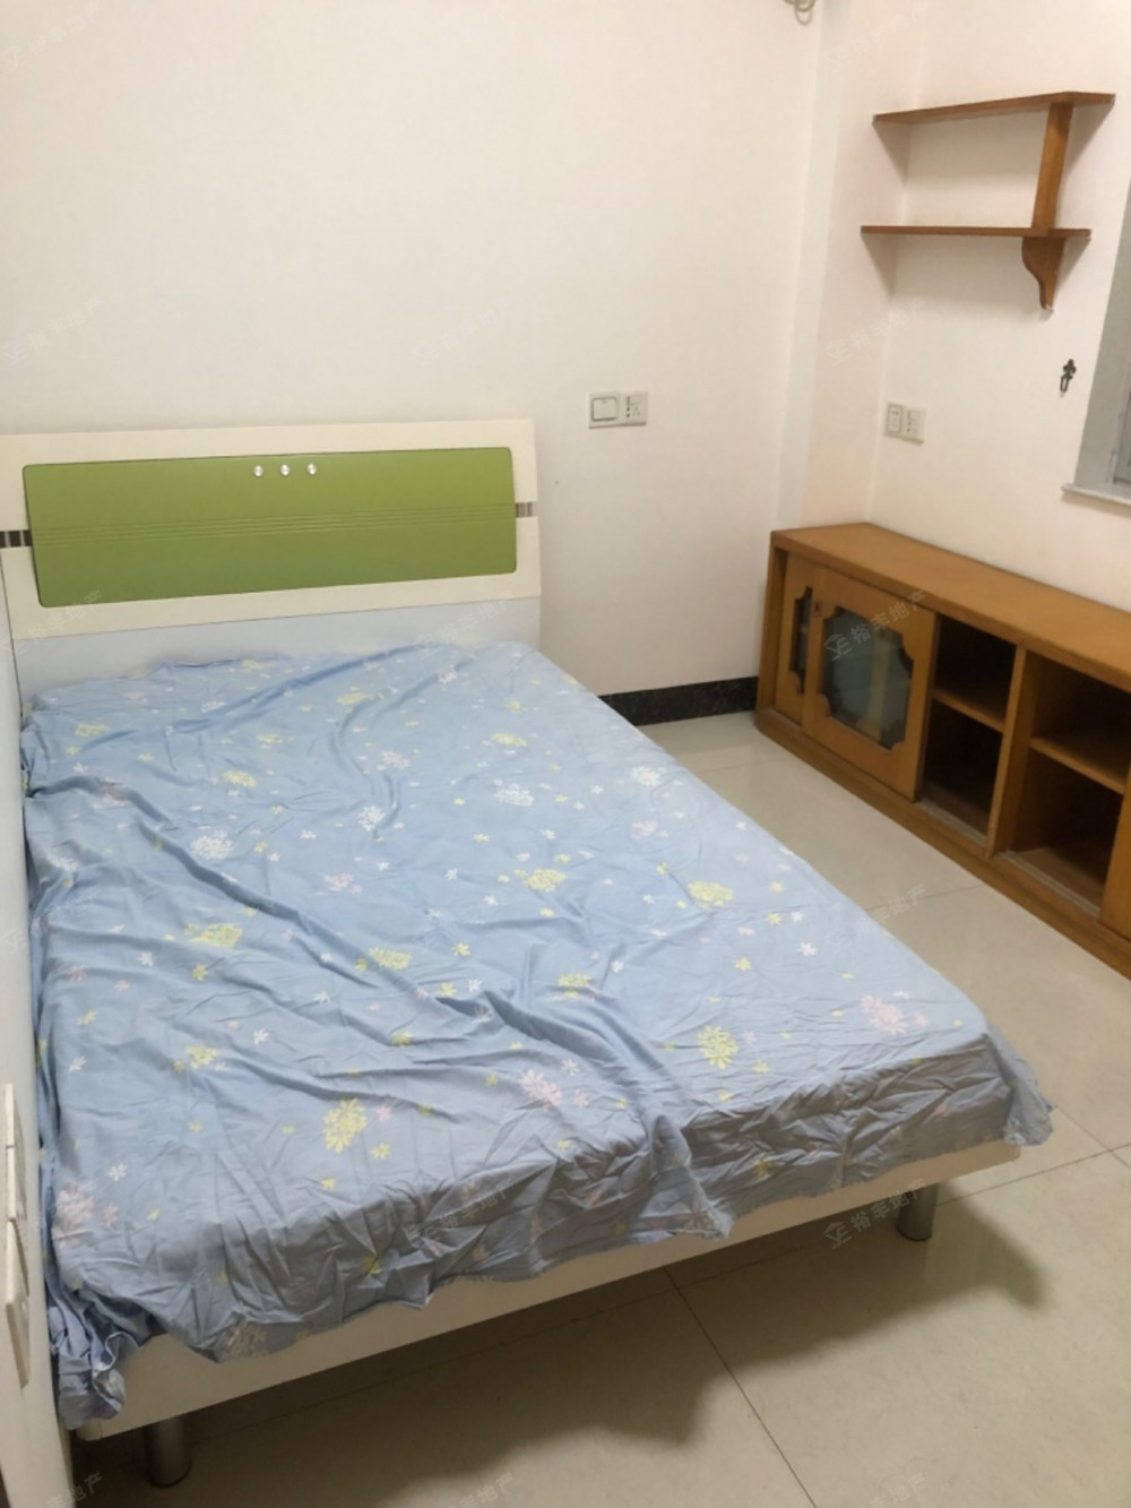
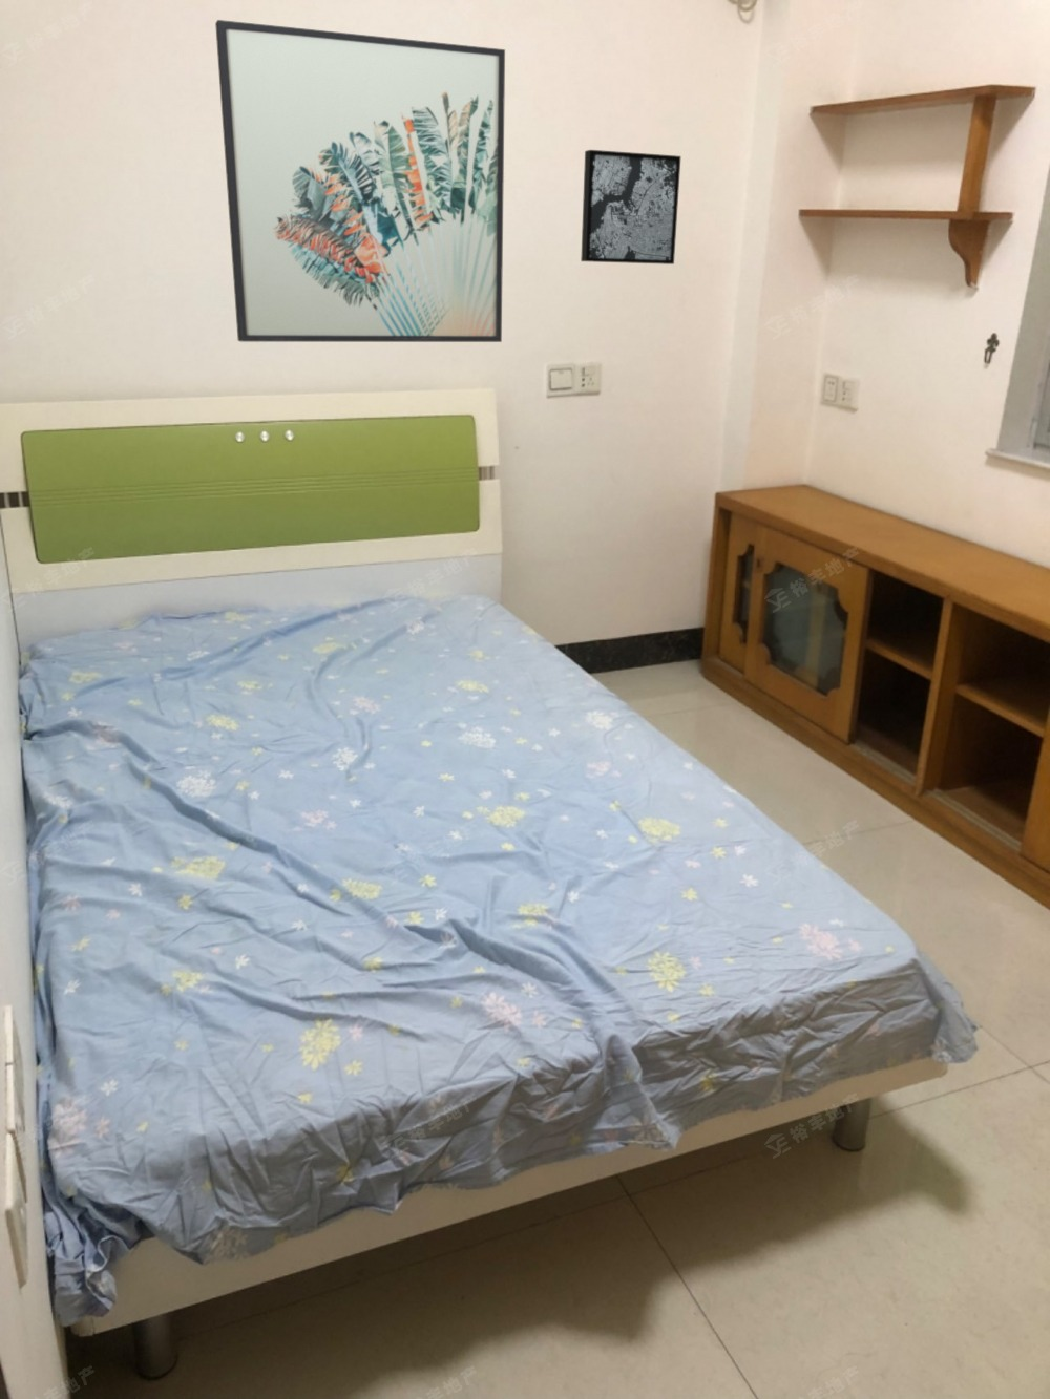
+ wall art (630, 208)
+ wall art (371, 195)
